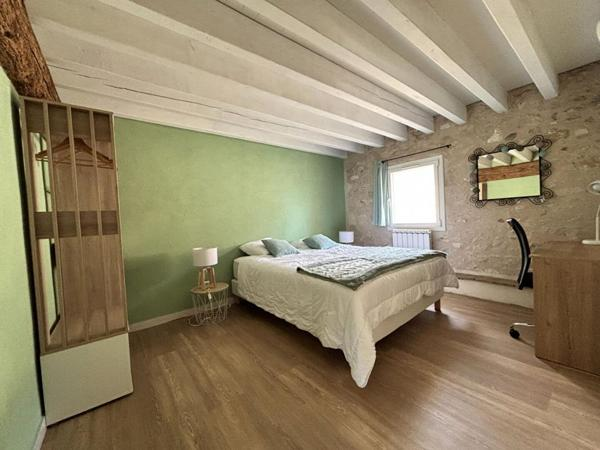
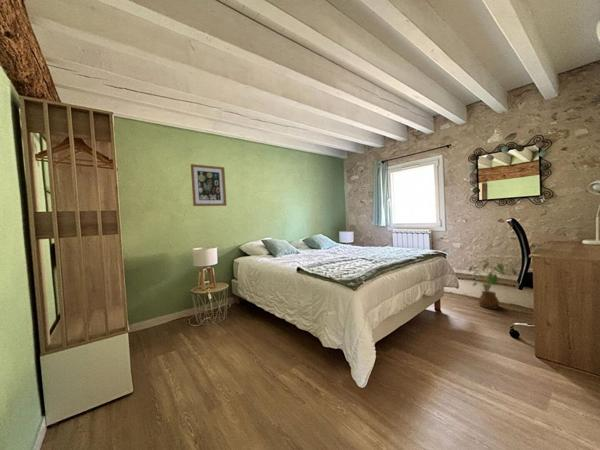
+ house plant (491, 285)
+ wall art (209, 185)
